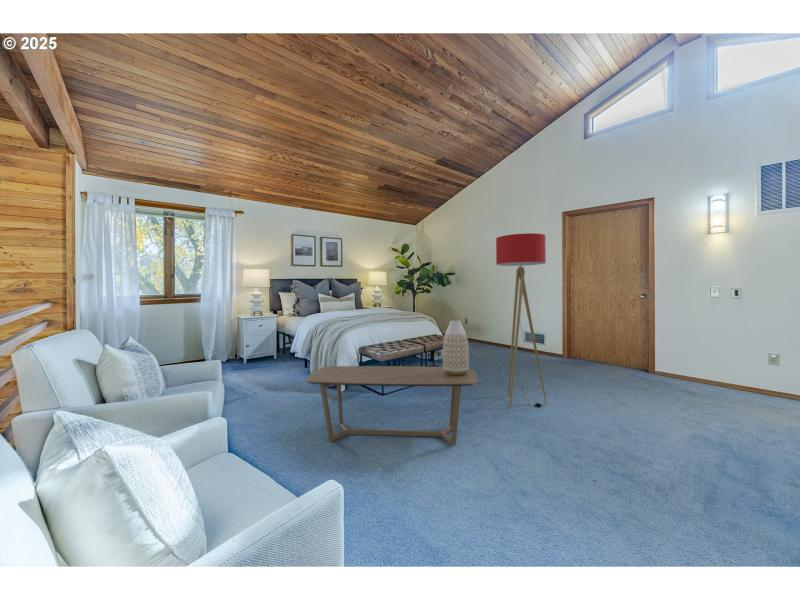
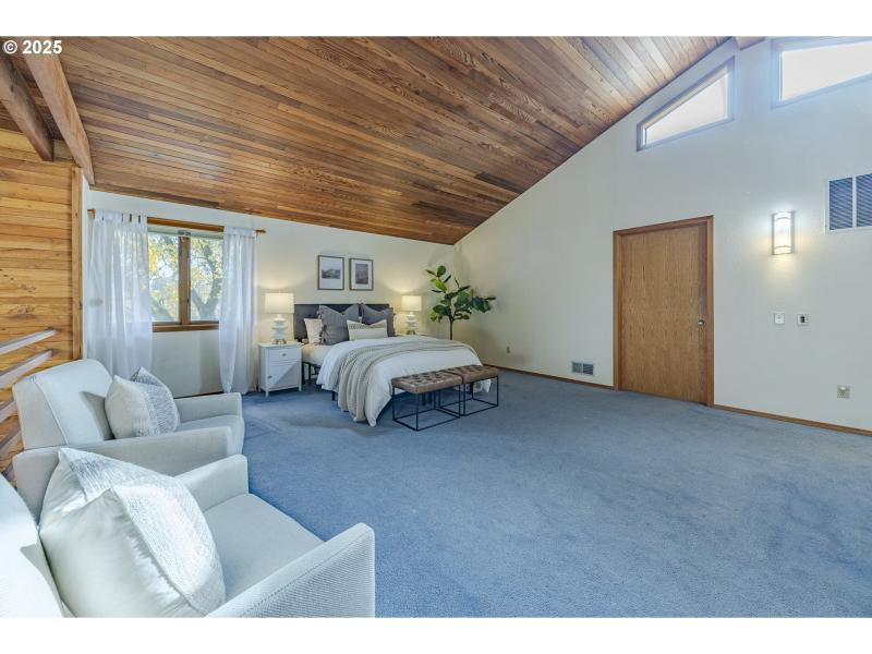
- vase (455, 347)
- coffee table (393, 385)
- floor lamp (519, 320)
